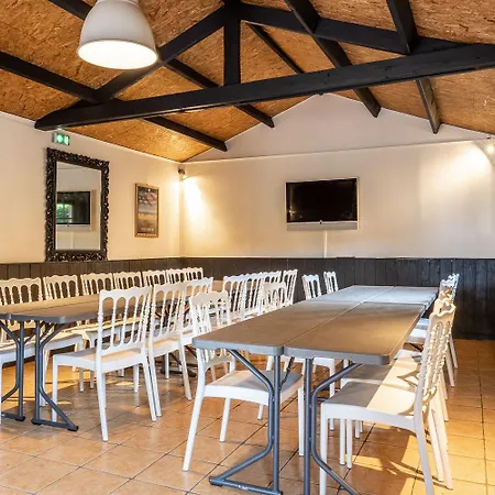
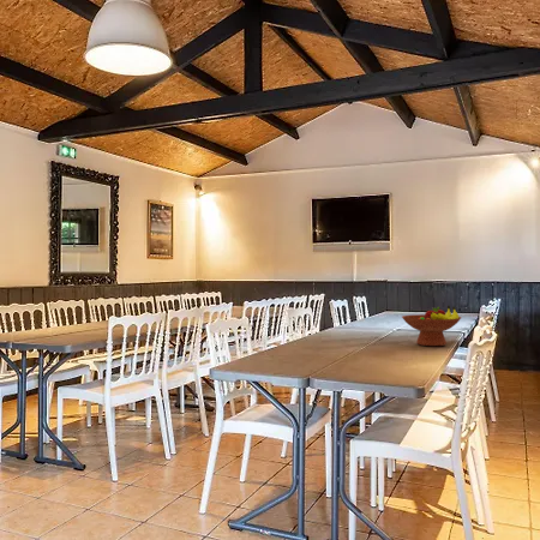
+ fruit bowl (431, 325)
